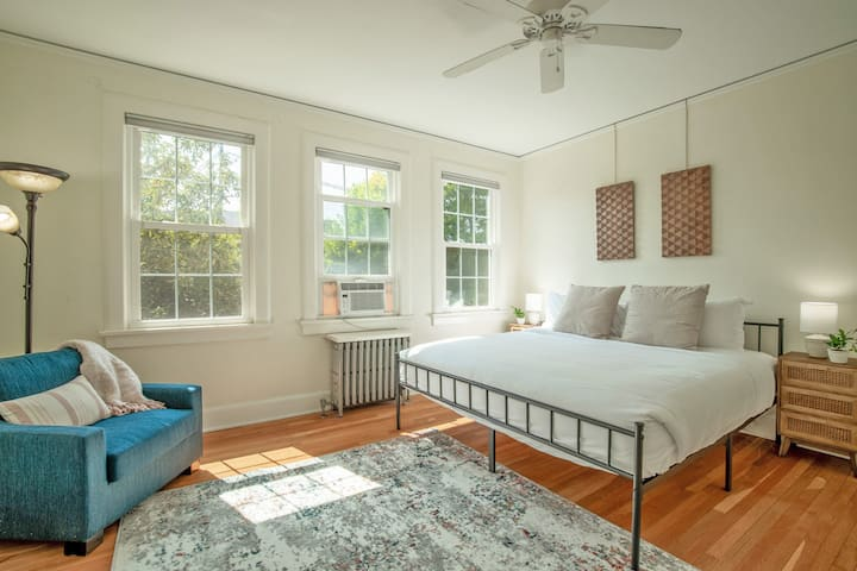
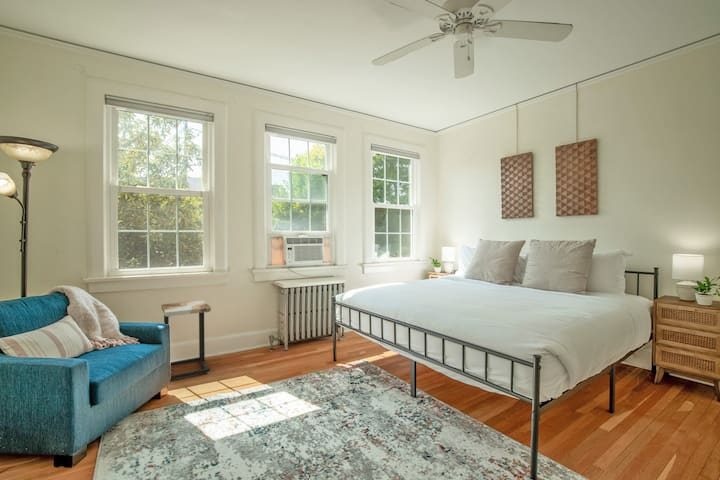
+ side table (199, 337)
